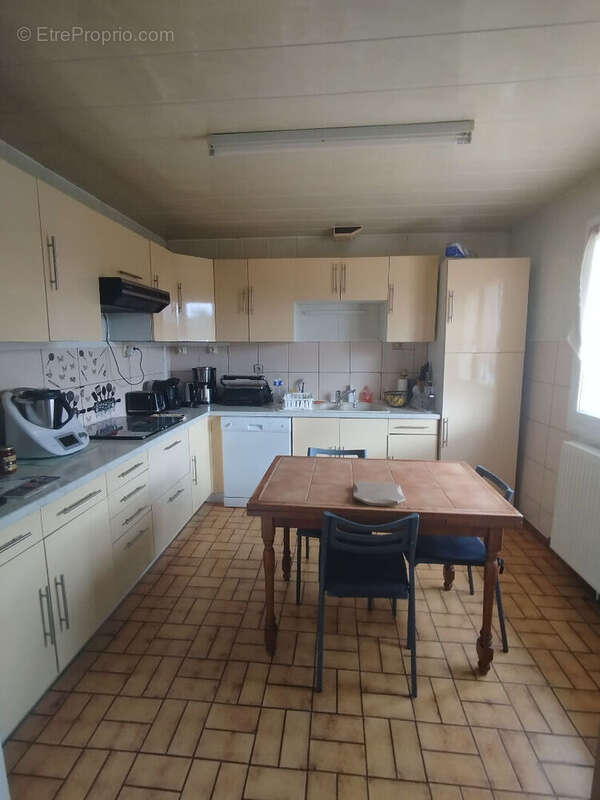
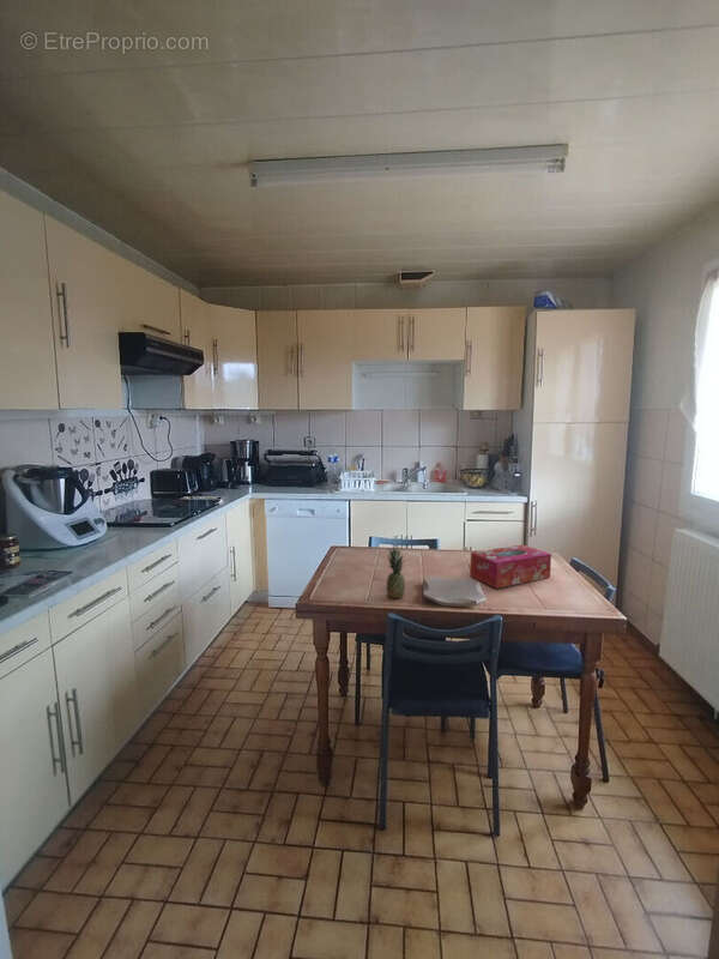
+ tissue box (509, 565)
+ fruit (394, 569)
